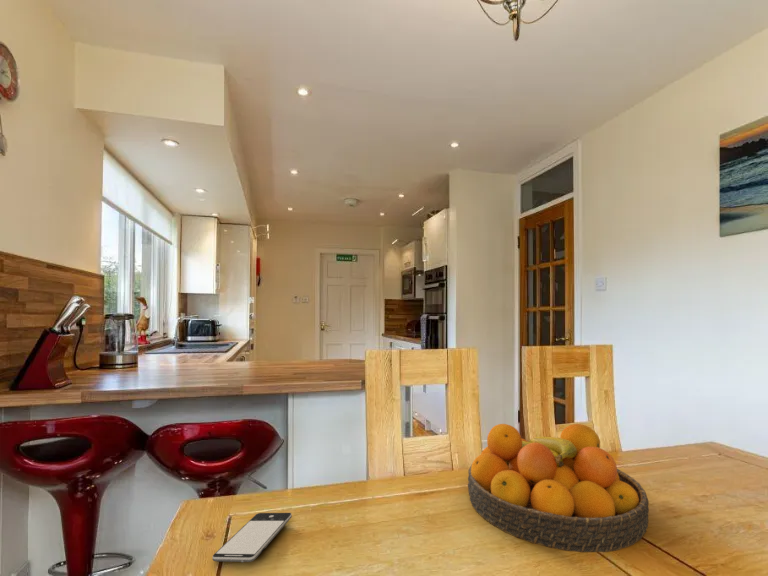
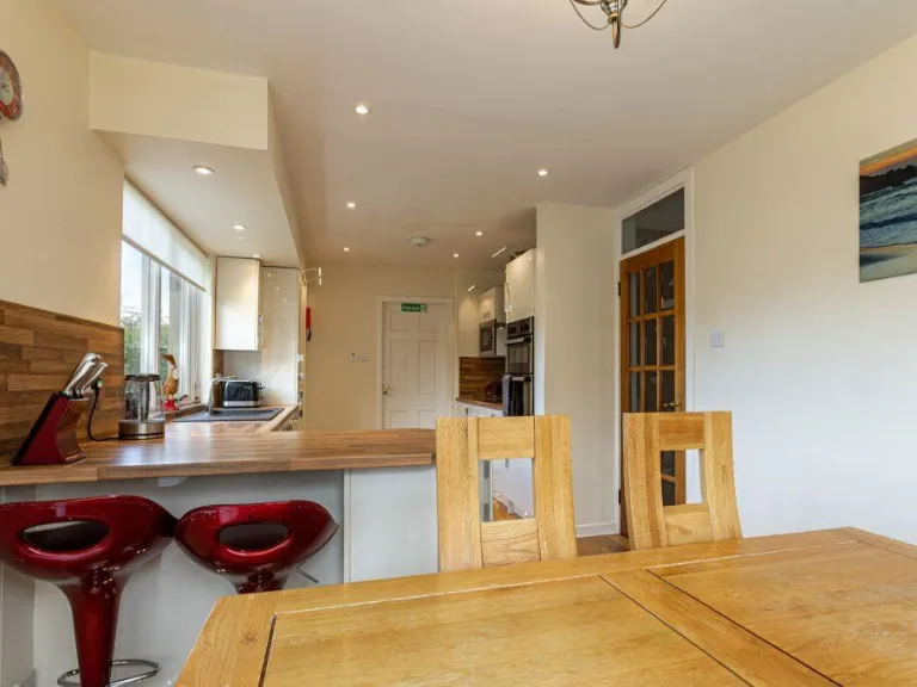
- smartphone (255, 534)
- fruit bowl (550, 466)
